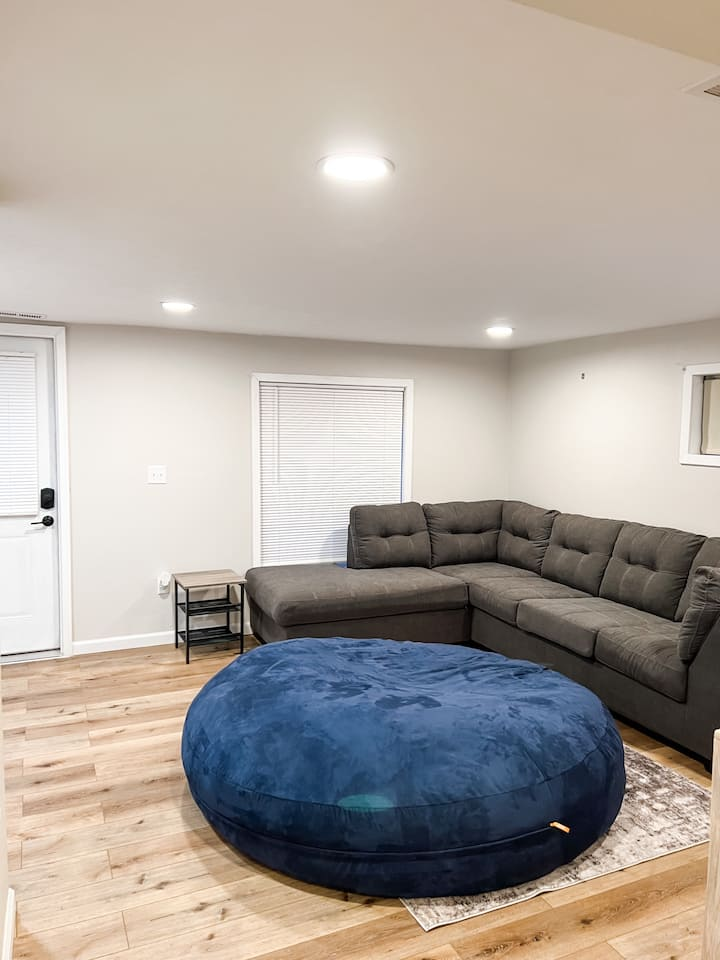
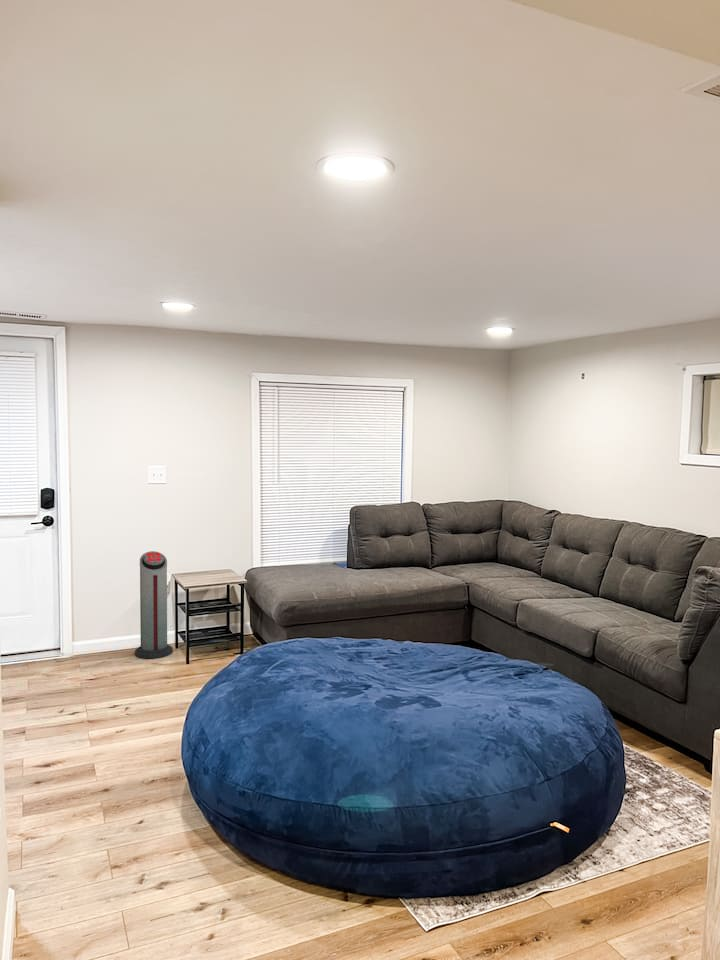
+ air purifier (153, 602)
